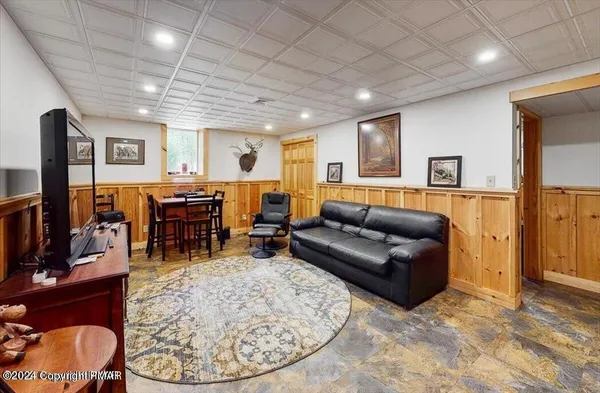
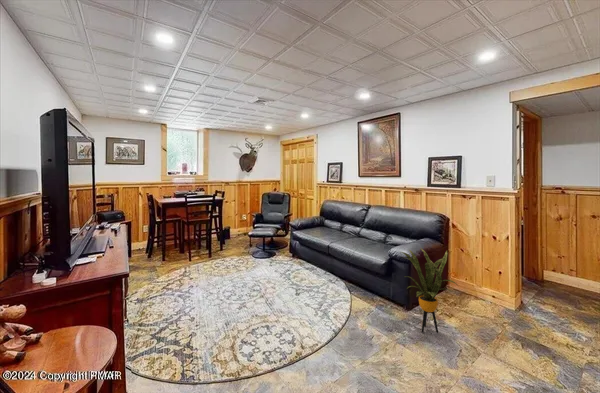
+ house plant (421, 288)
